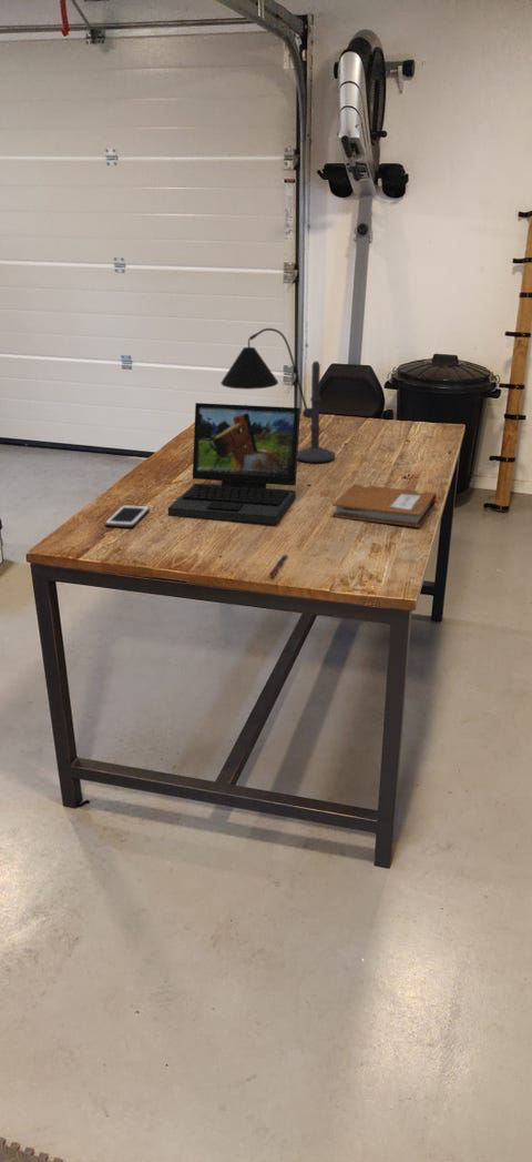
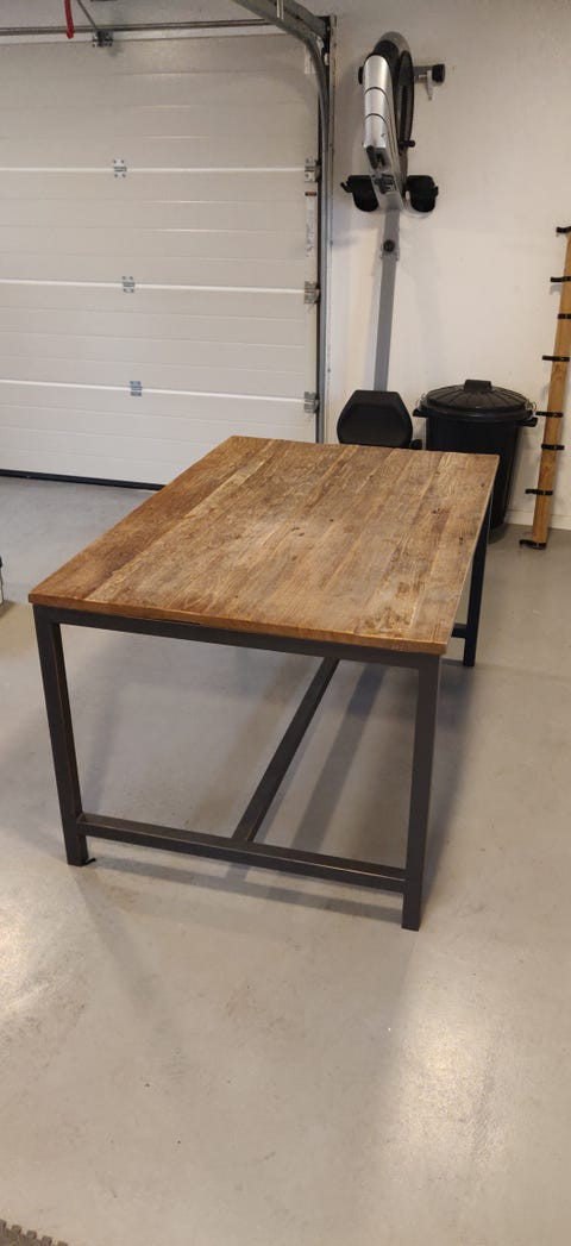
- pen (278, 564)
- laptop (235, 458)
- notebook (387, 504)
- desk lamp (274, 385)
- cell phone (127, 515)
